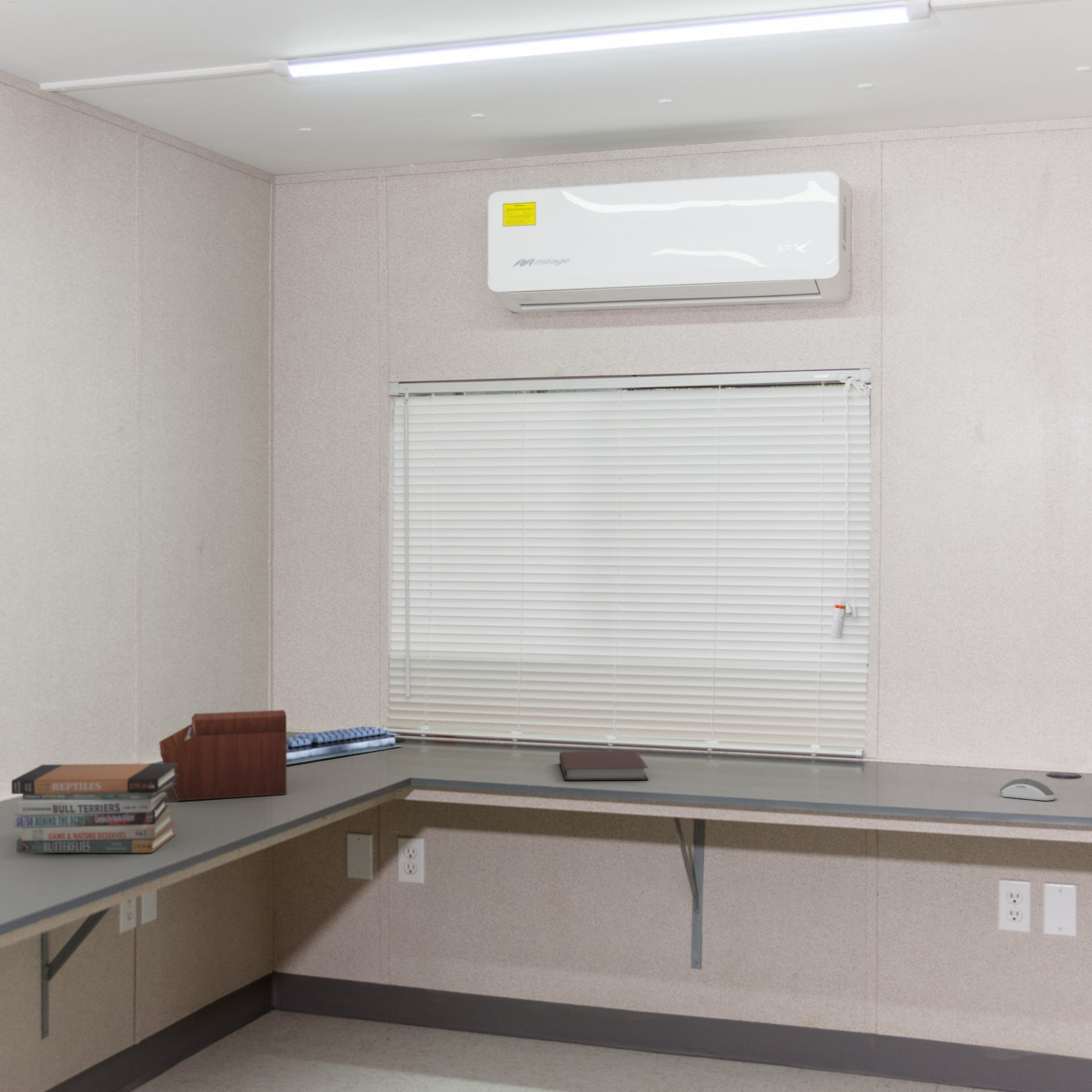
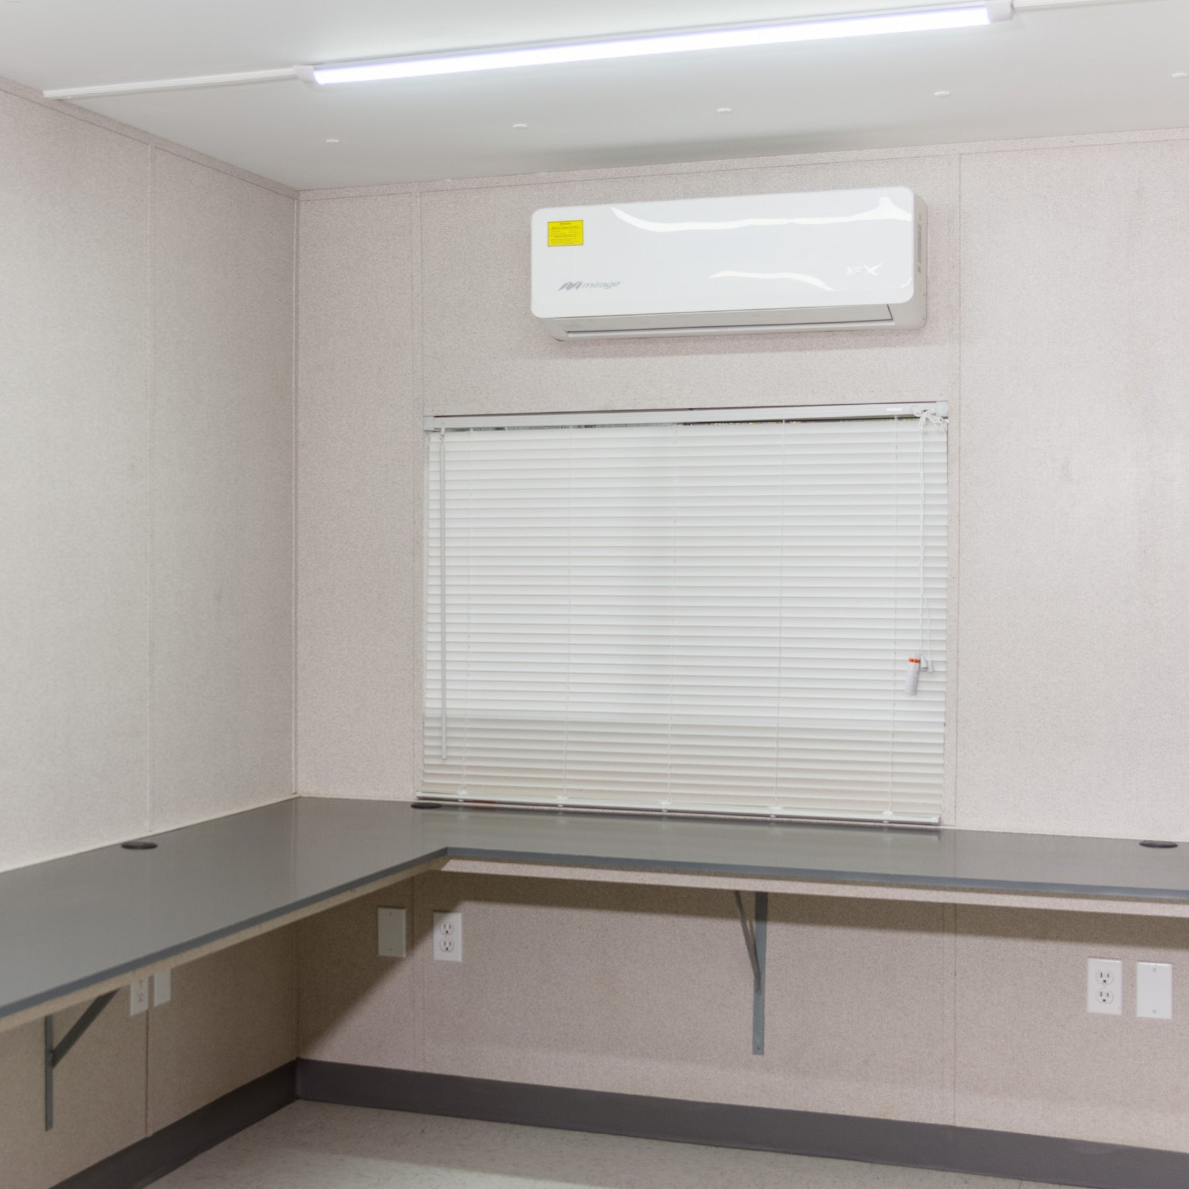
- sewing box (221, 749)
- computer mouse (1027, 787)
- notebook (602, 765)
- book stack (96, 807)
- computer keyboard (327, 743)
